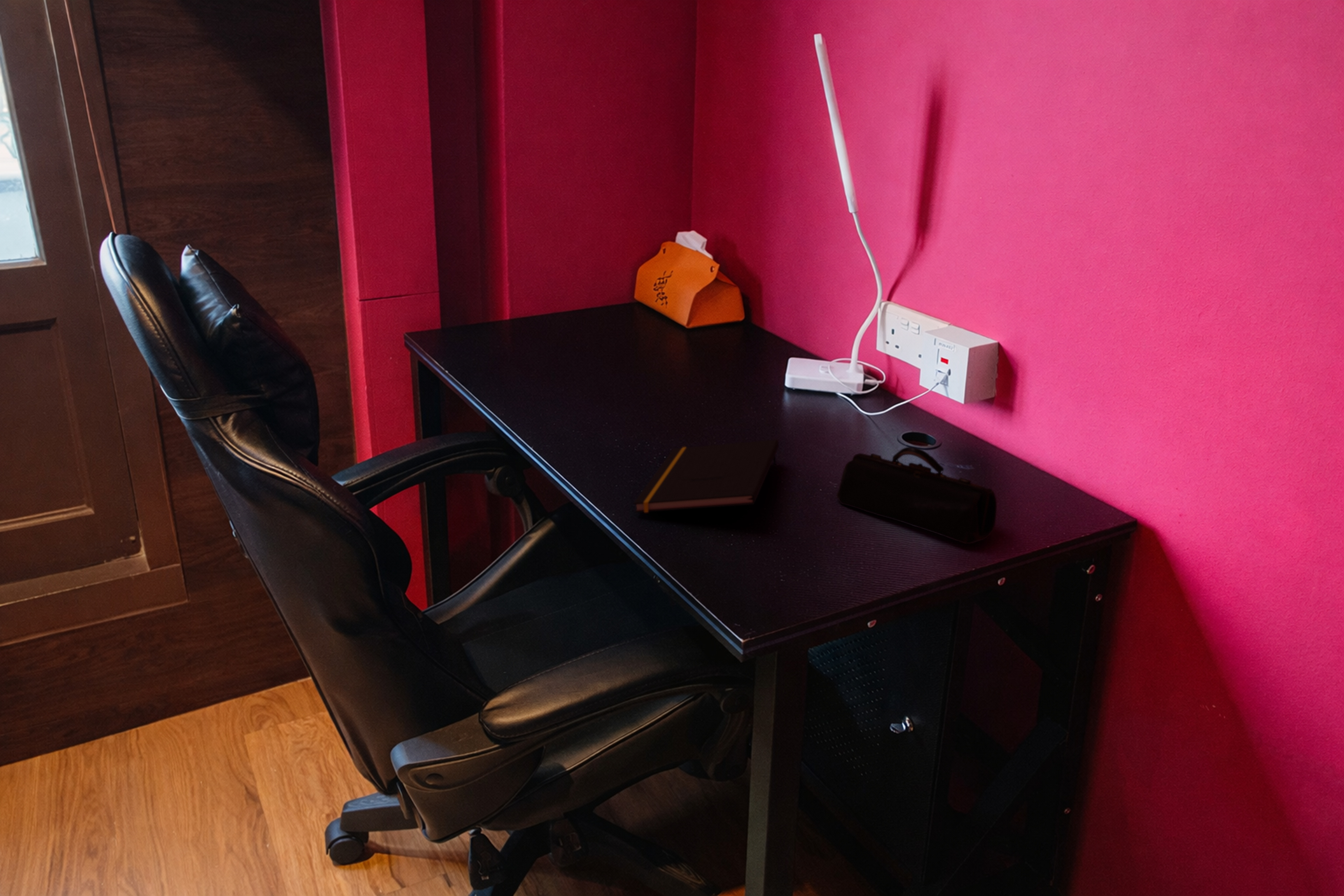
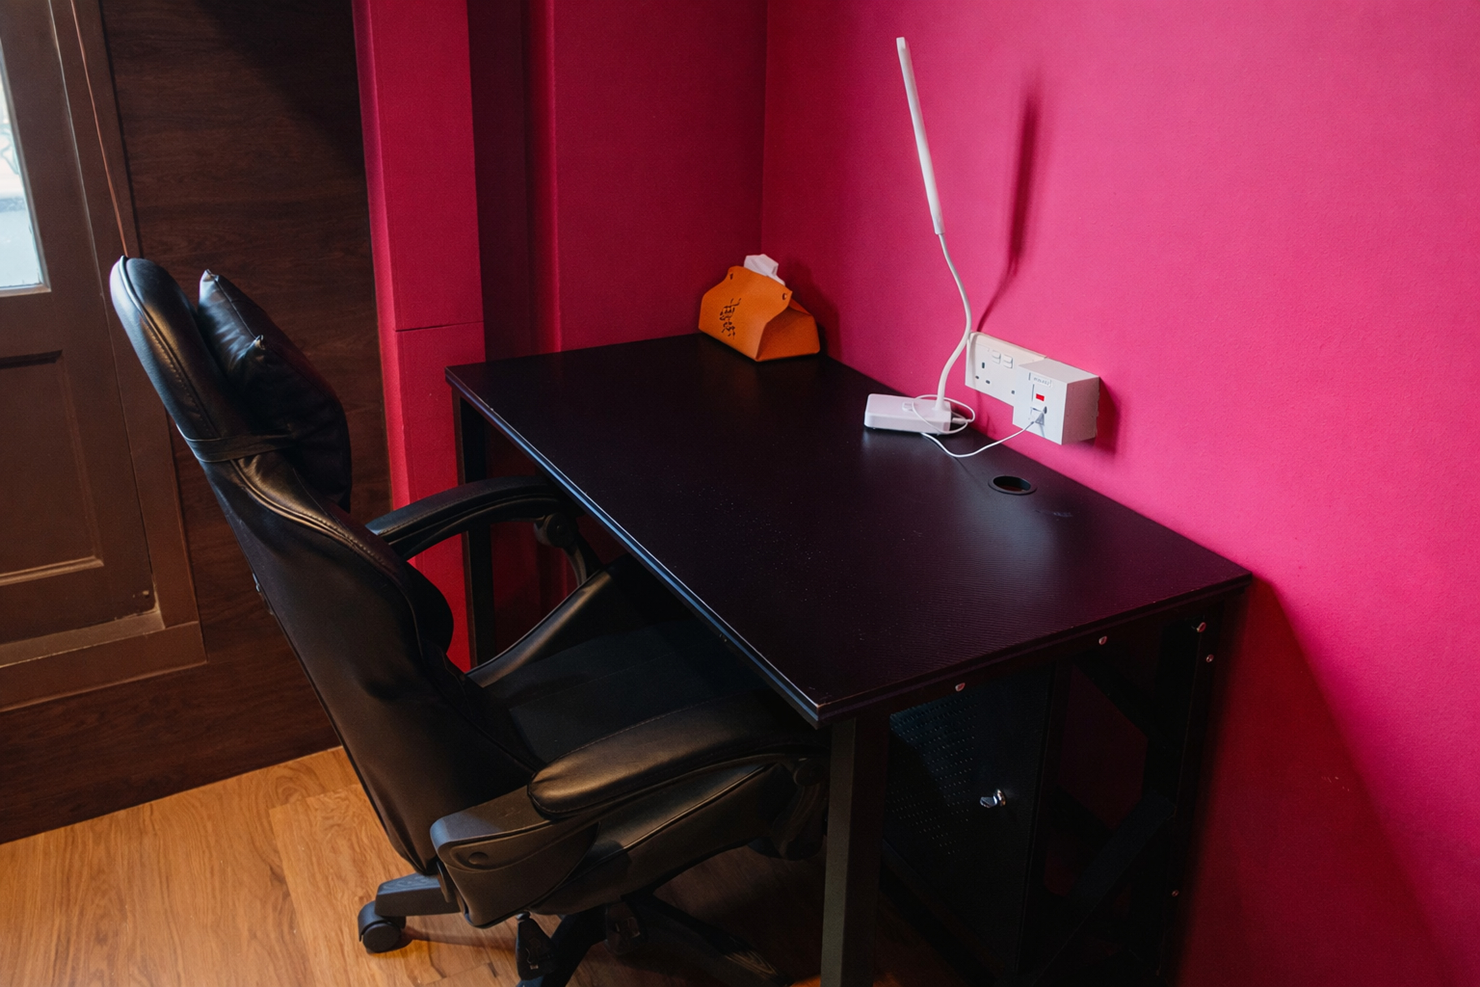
- pencil case (917, 483)
- notepad (710, 474)
